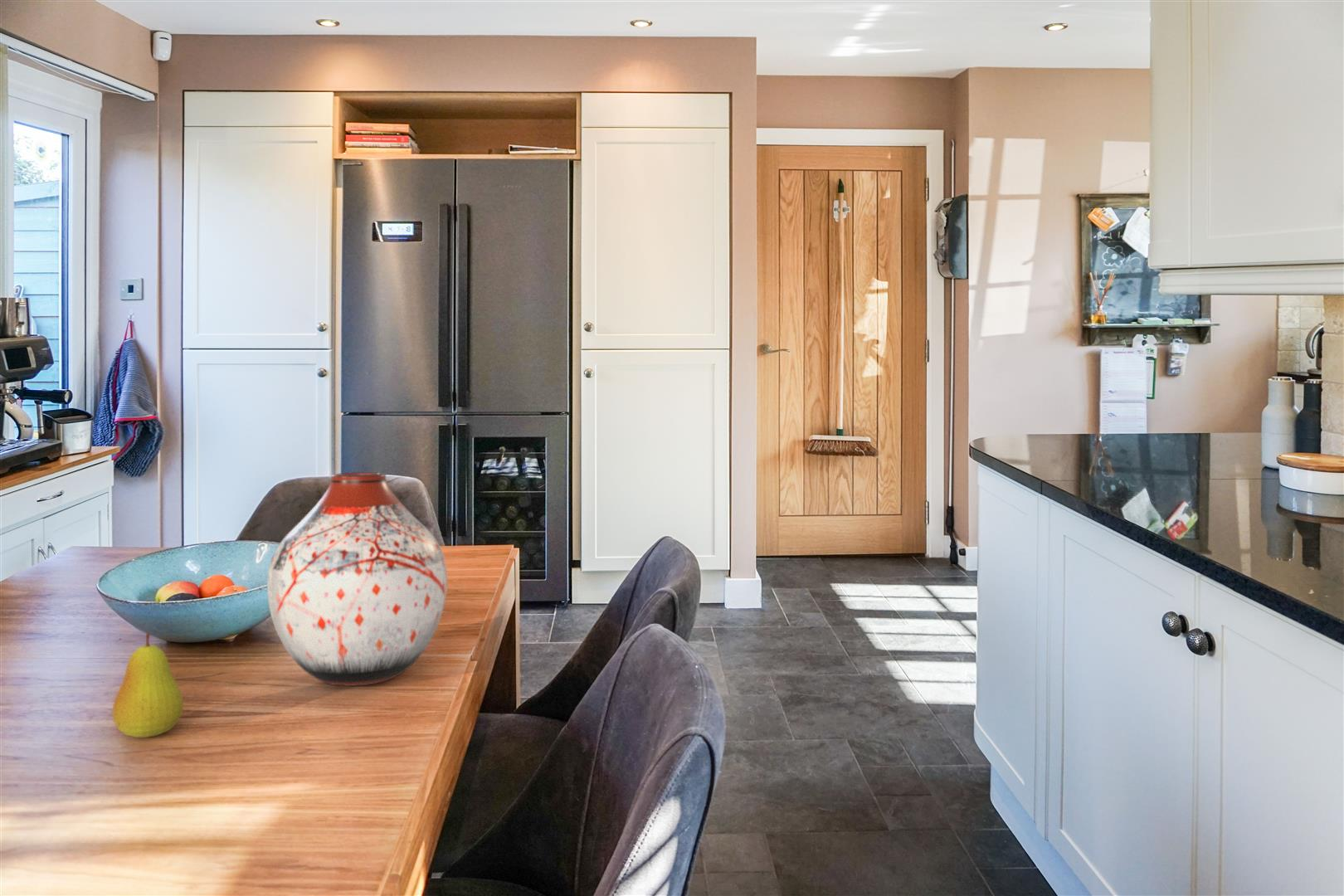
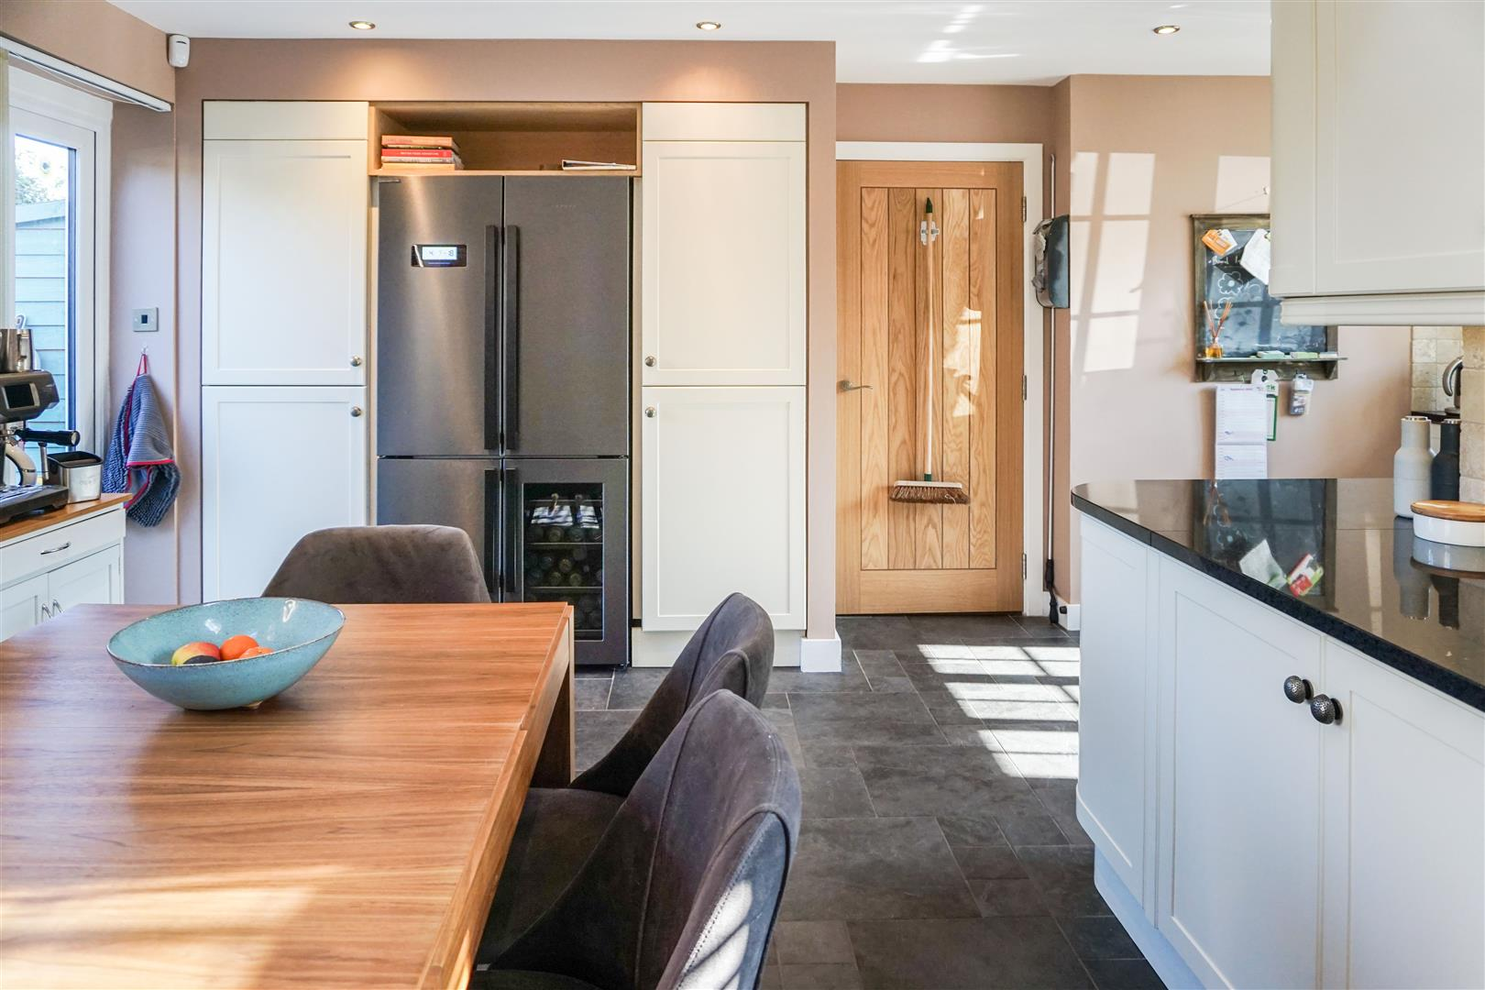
- fruit (148, 682)
- vase (359, 575)
